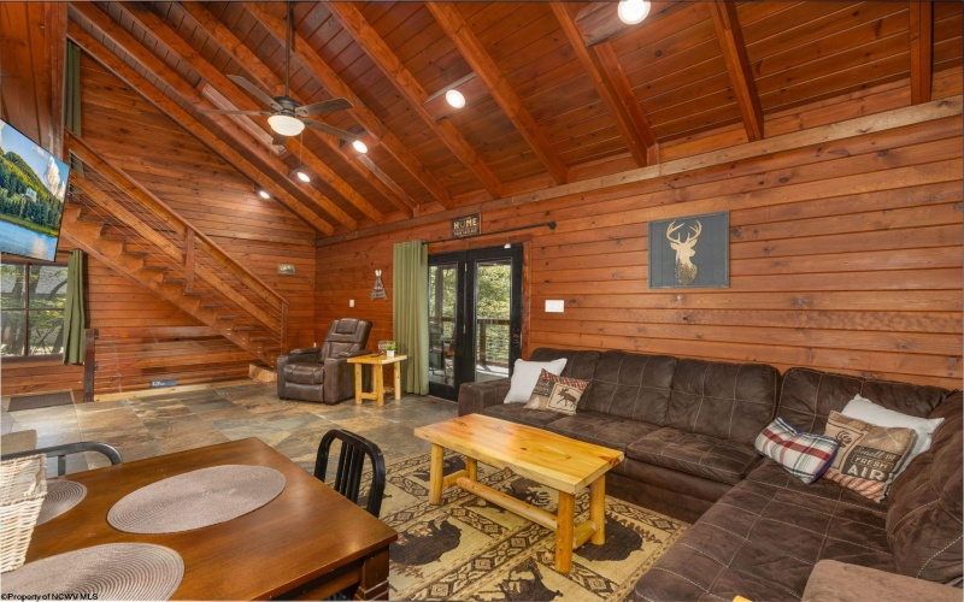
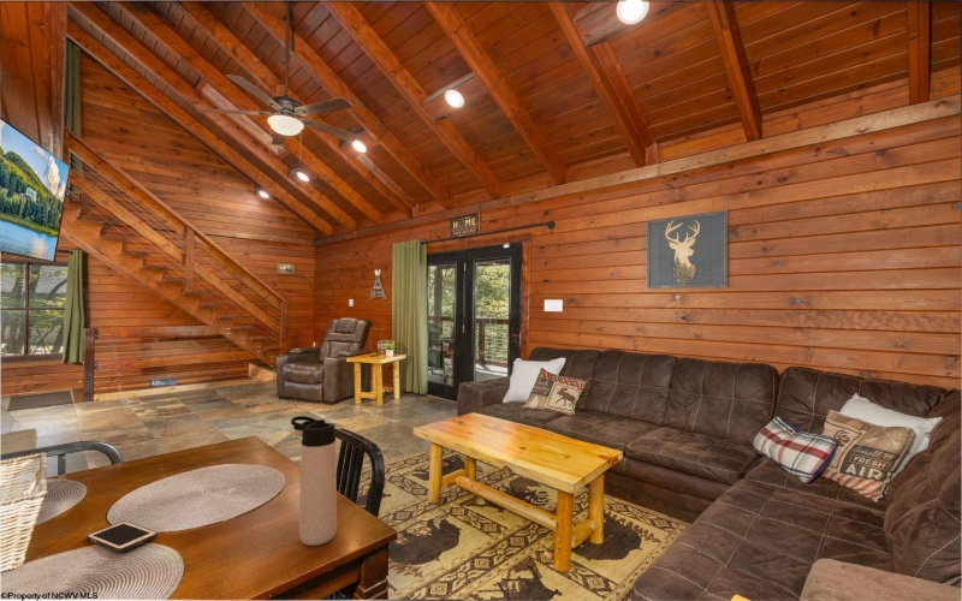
+ cell phone (121, 536)
+ thermos bottle (311, 477)
